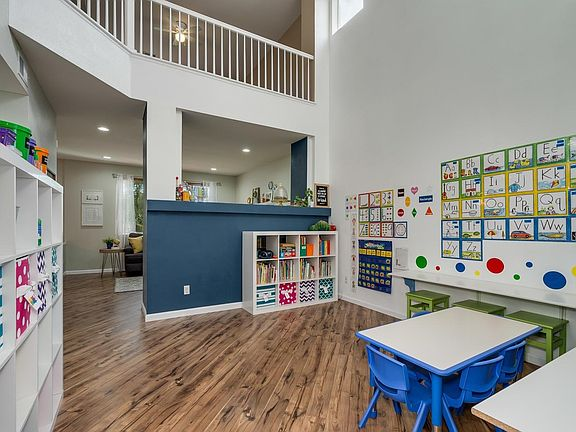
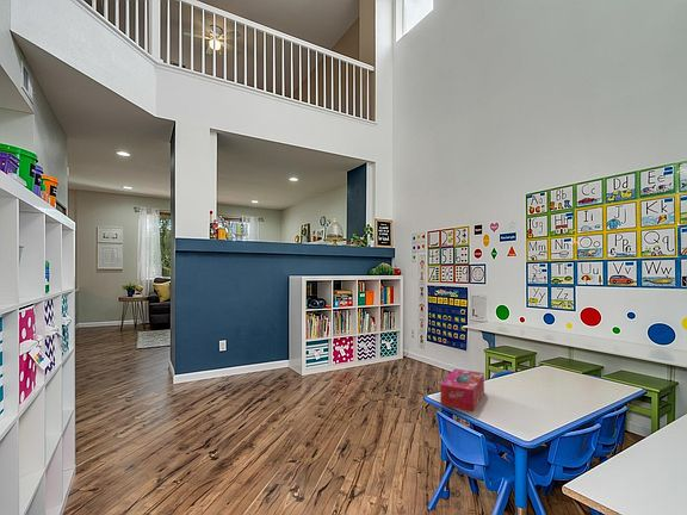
+ tissue box (463, 387)
